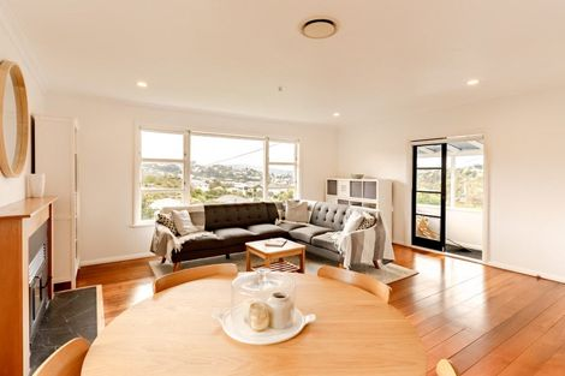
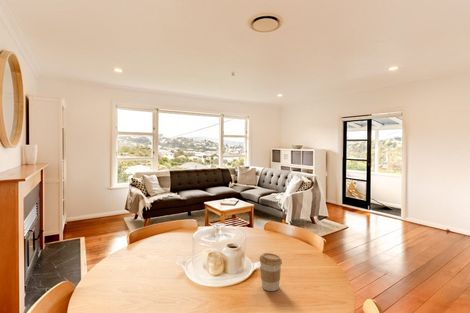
+ coffee cup (270, 270)
